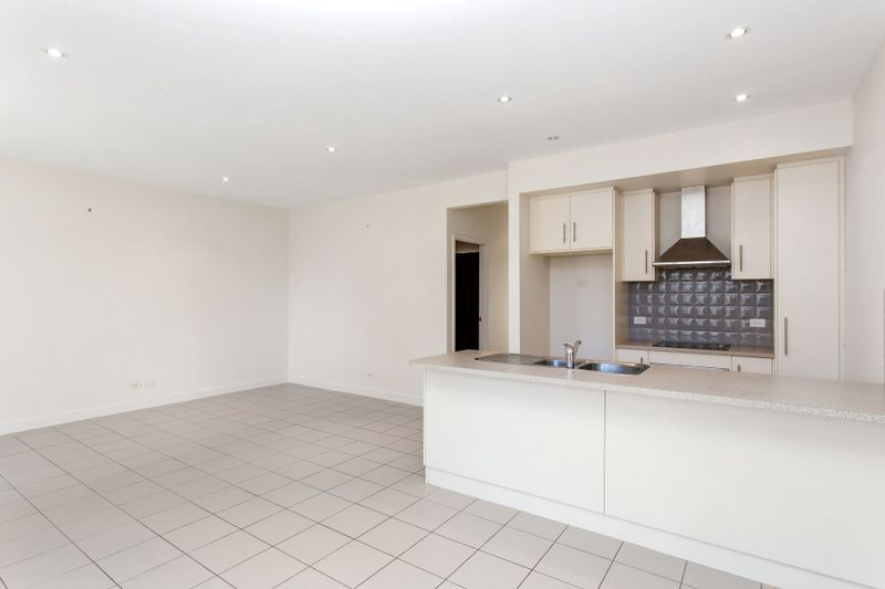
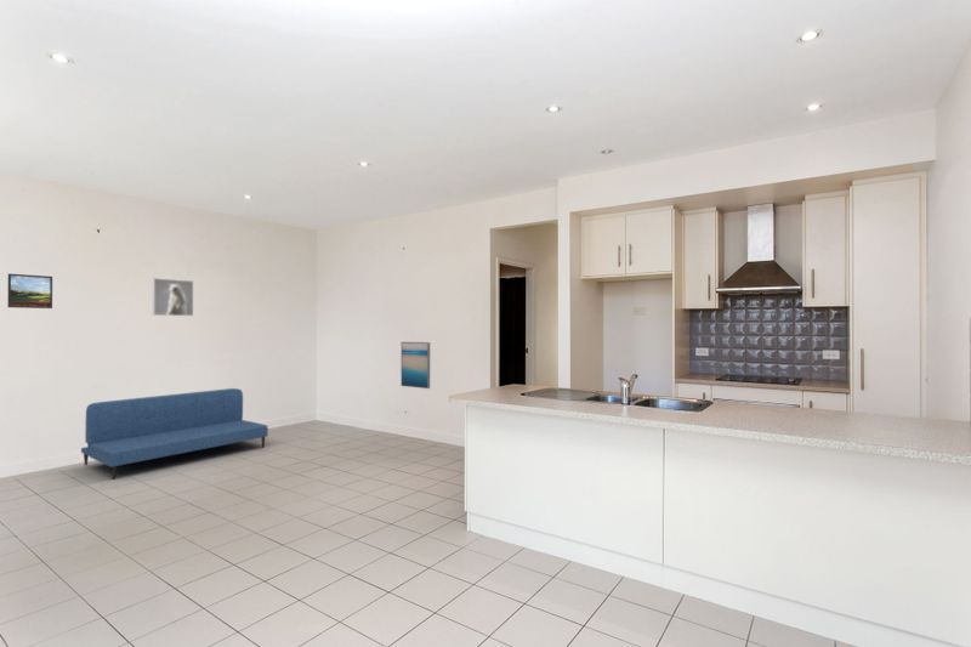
+ wall art (415, 364)
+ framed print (174, 297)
+ sofa (181, 425)
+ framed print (30, 291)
